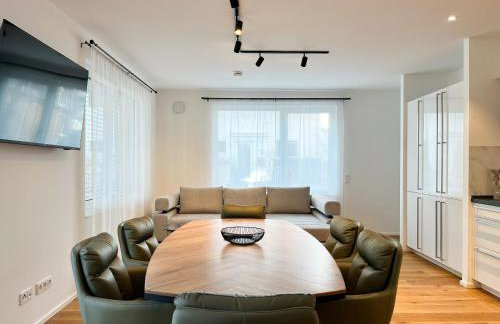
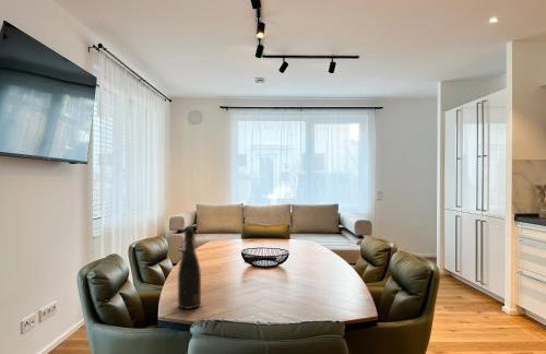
+ bottle (189, 266)
